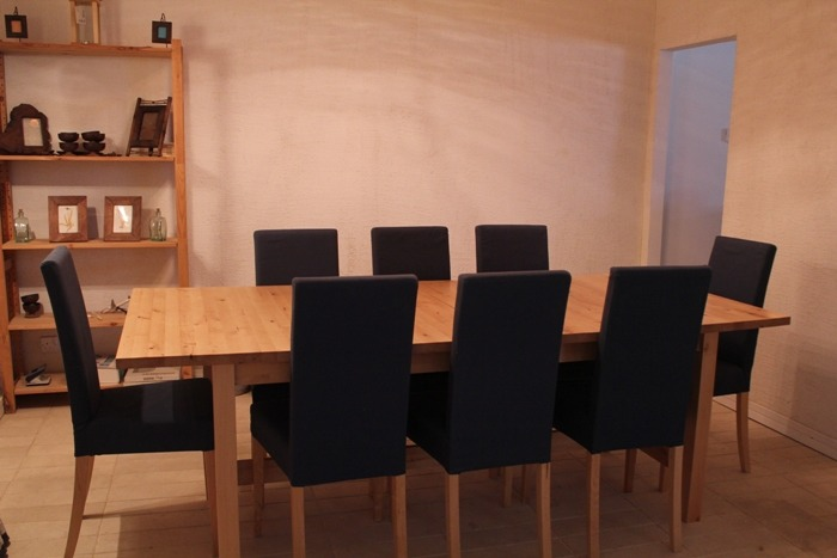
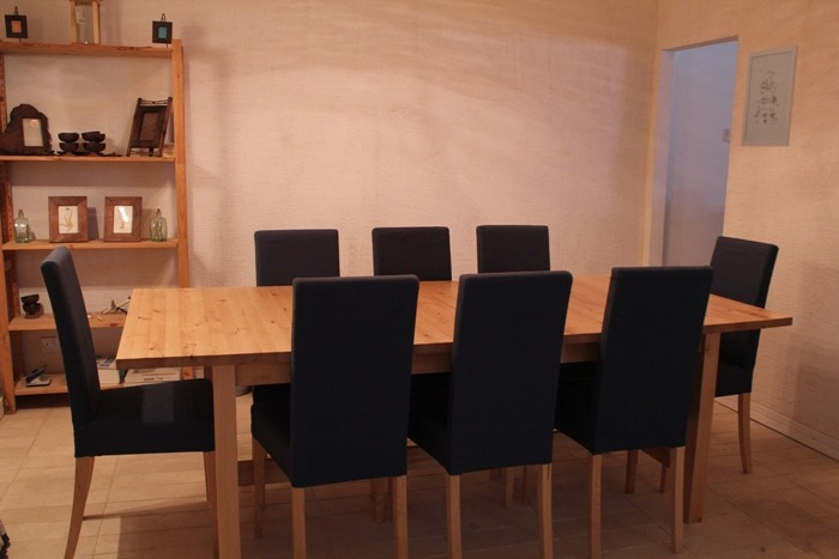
+ wall art (767, 98)
